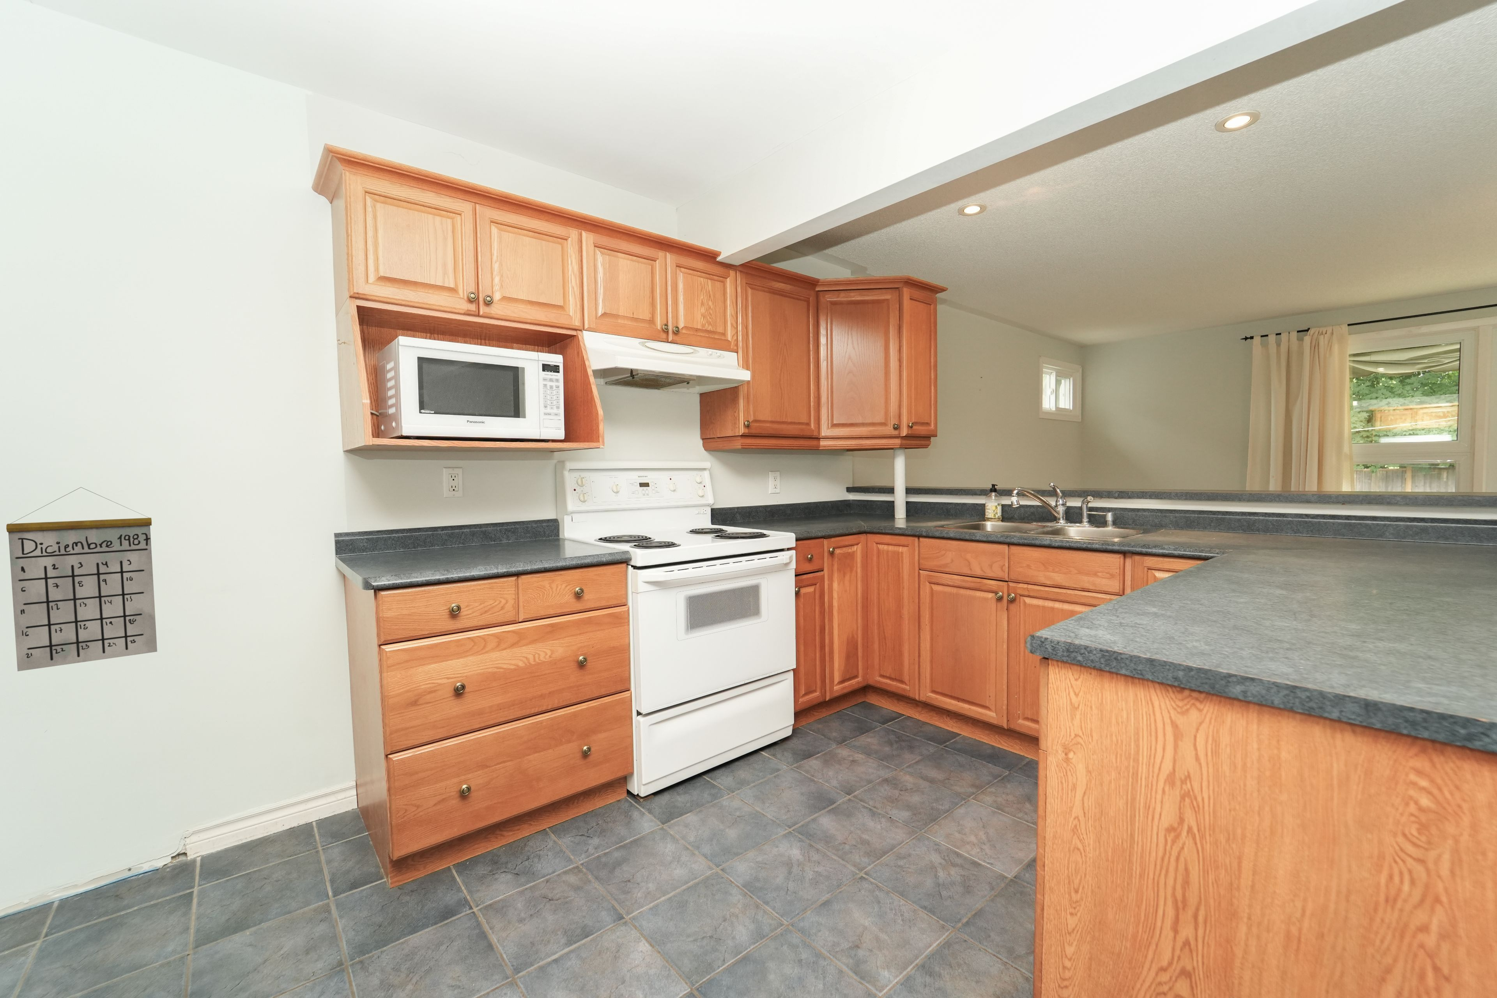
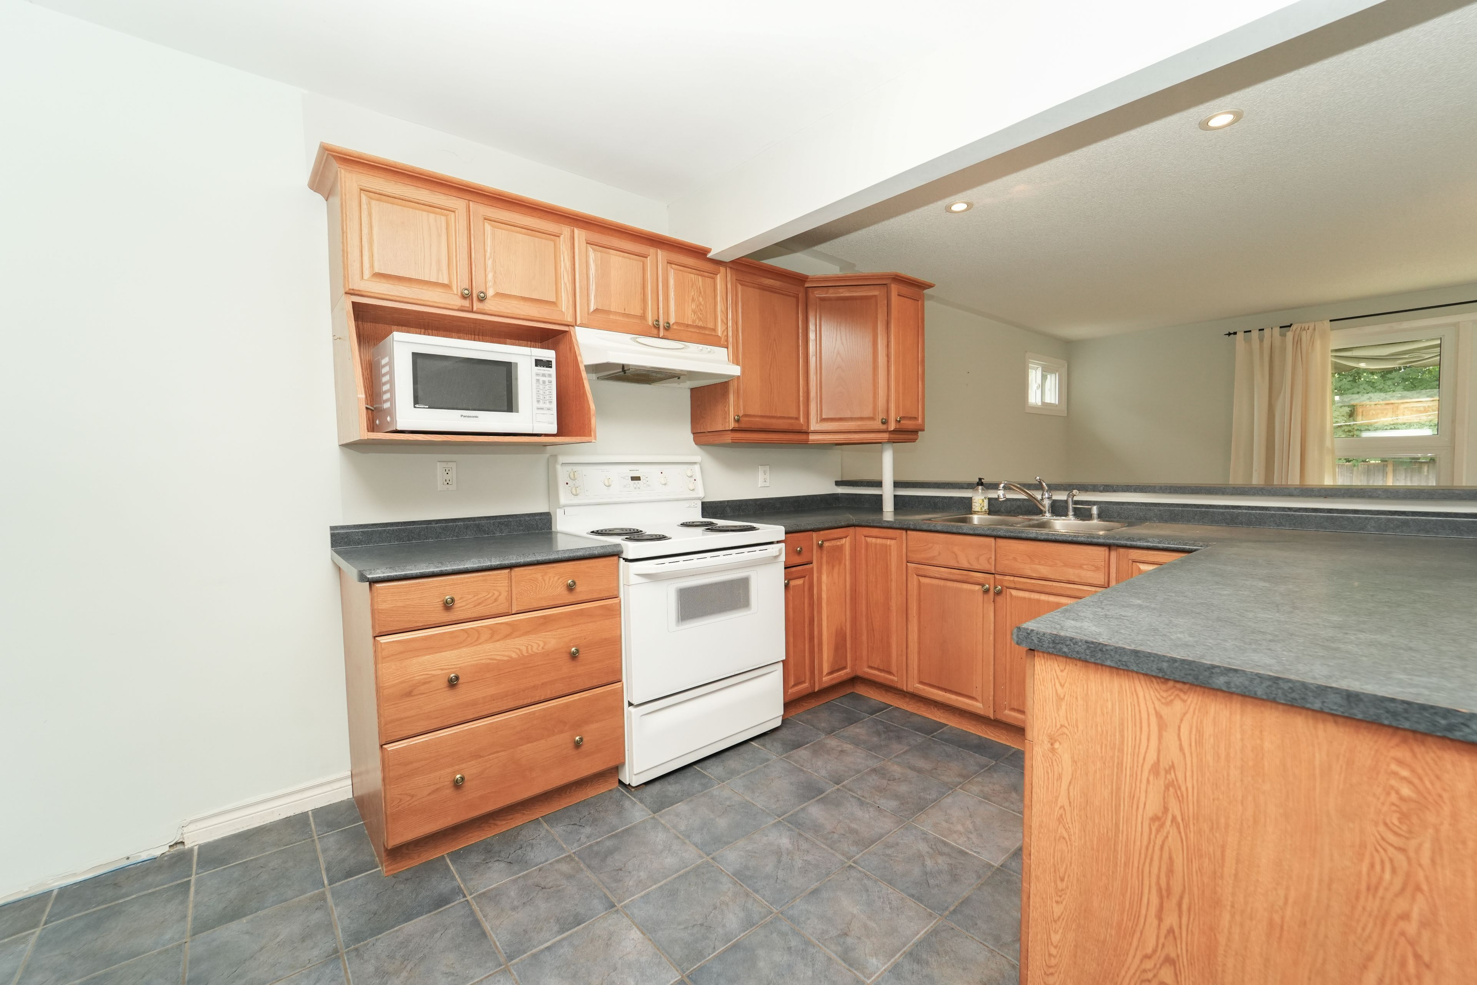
- calendar (86, 575)
